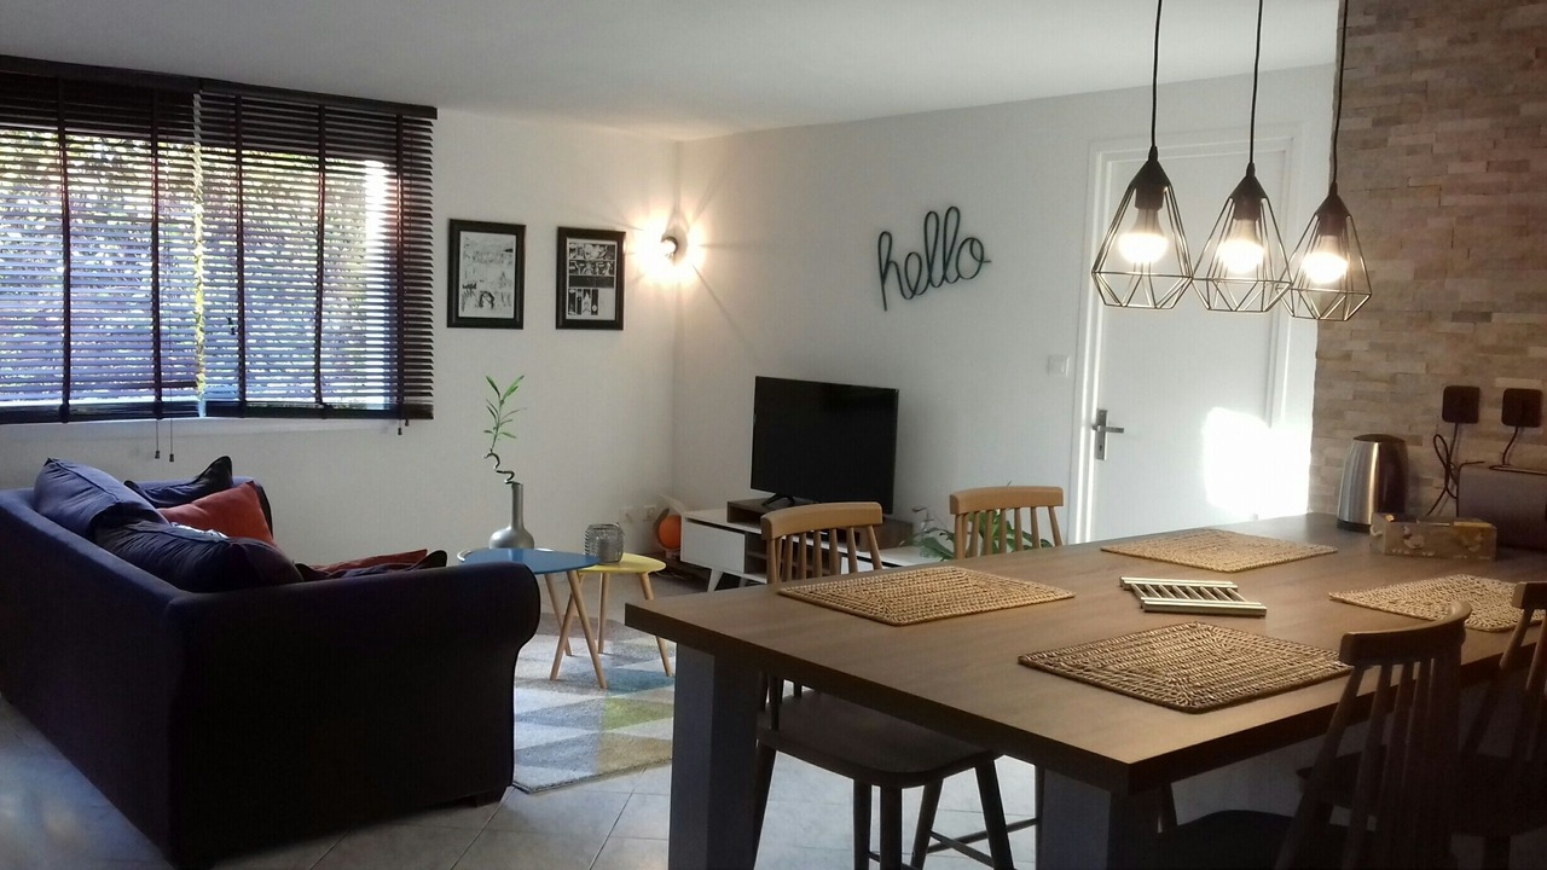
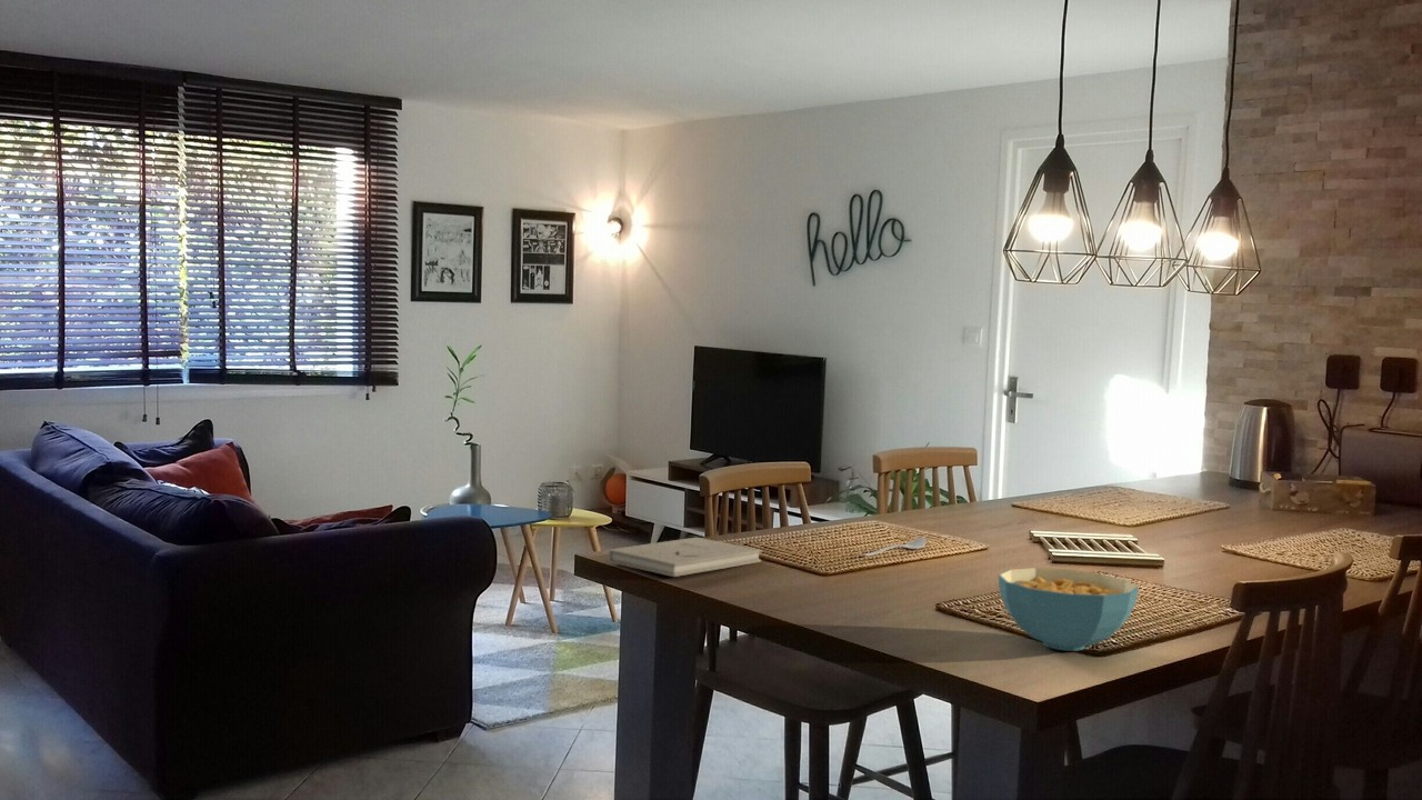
+ spoon (893, 546)
+ cereal bowl (1065, 612)
+ book (685, 556)
